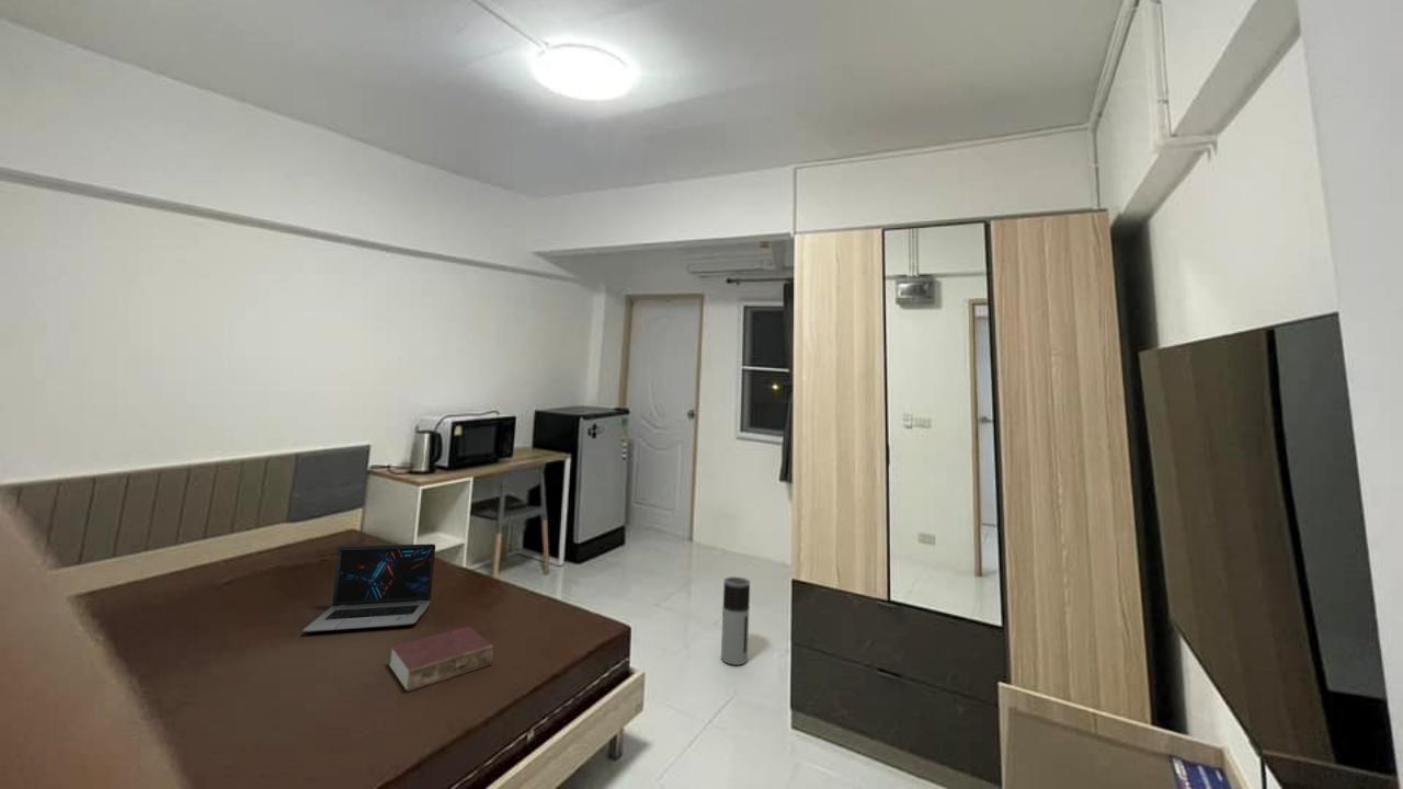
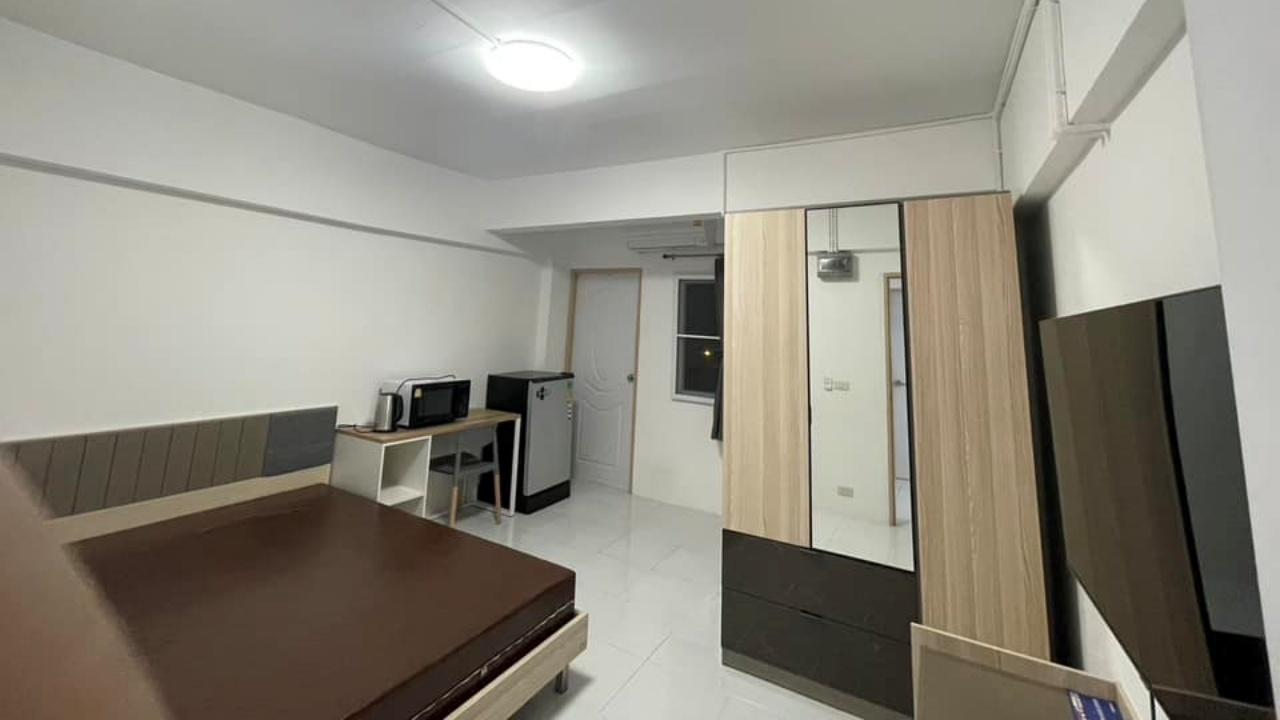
- laptop (375, 585)
- book (441, 655)
- air purifier (734, 619)
